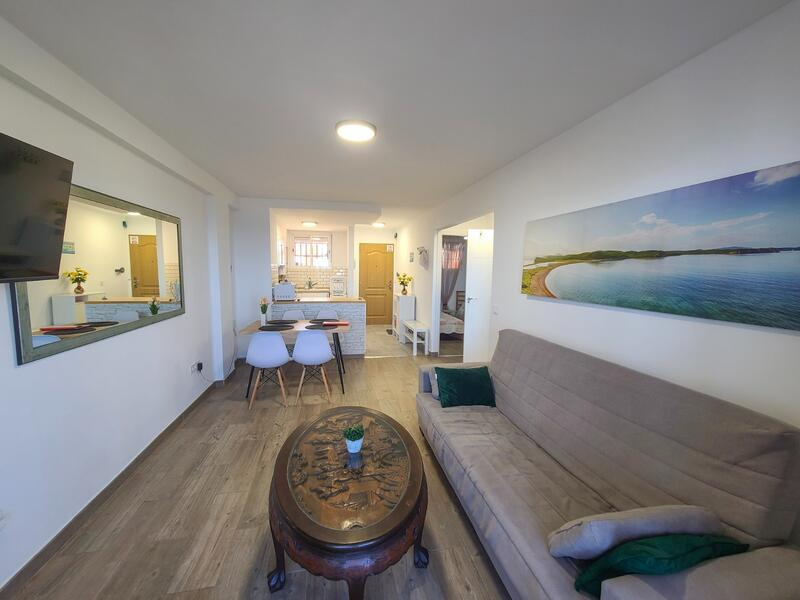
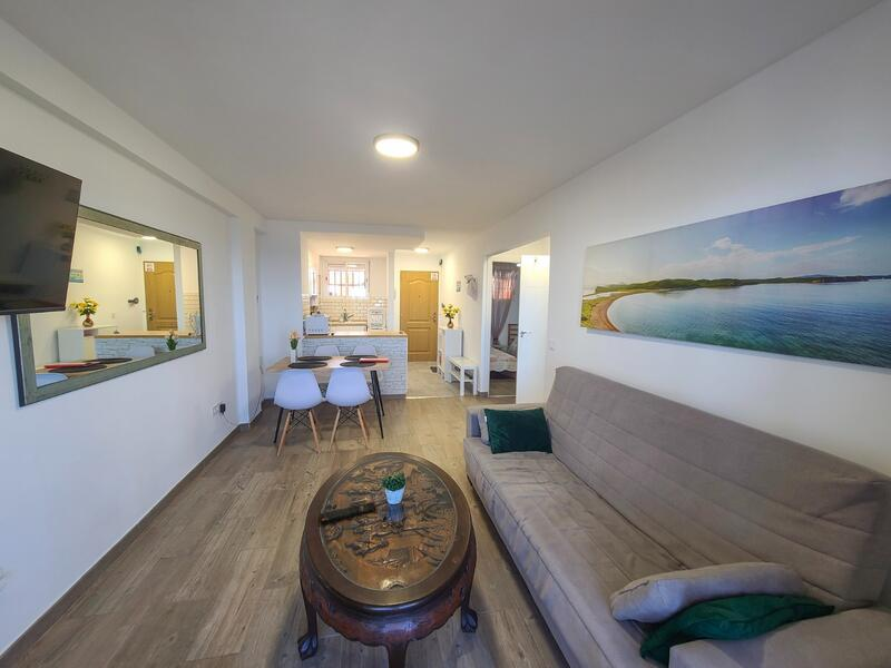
+ remote control (347, 512)
